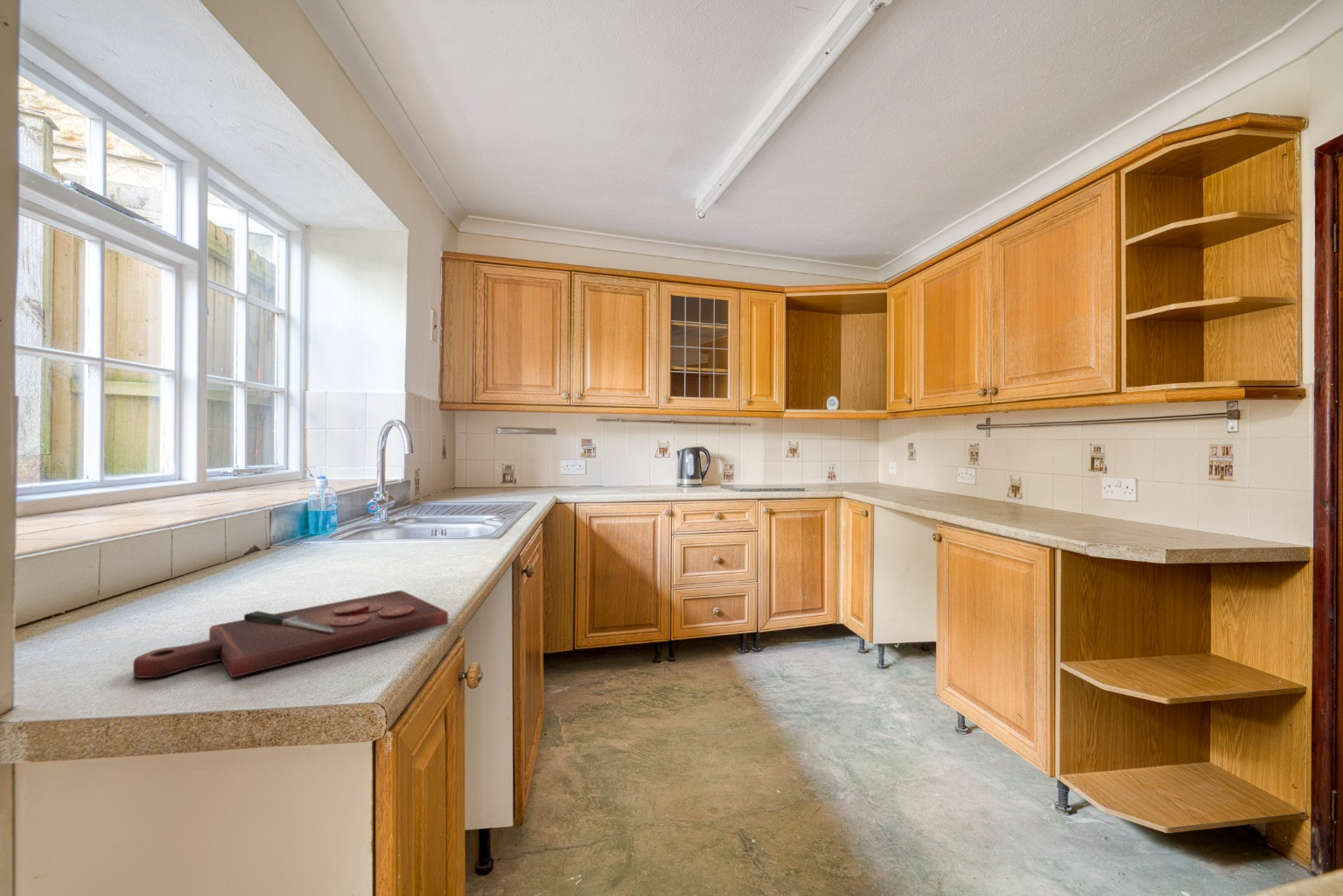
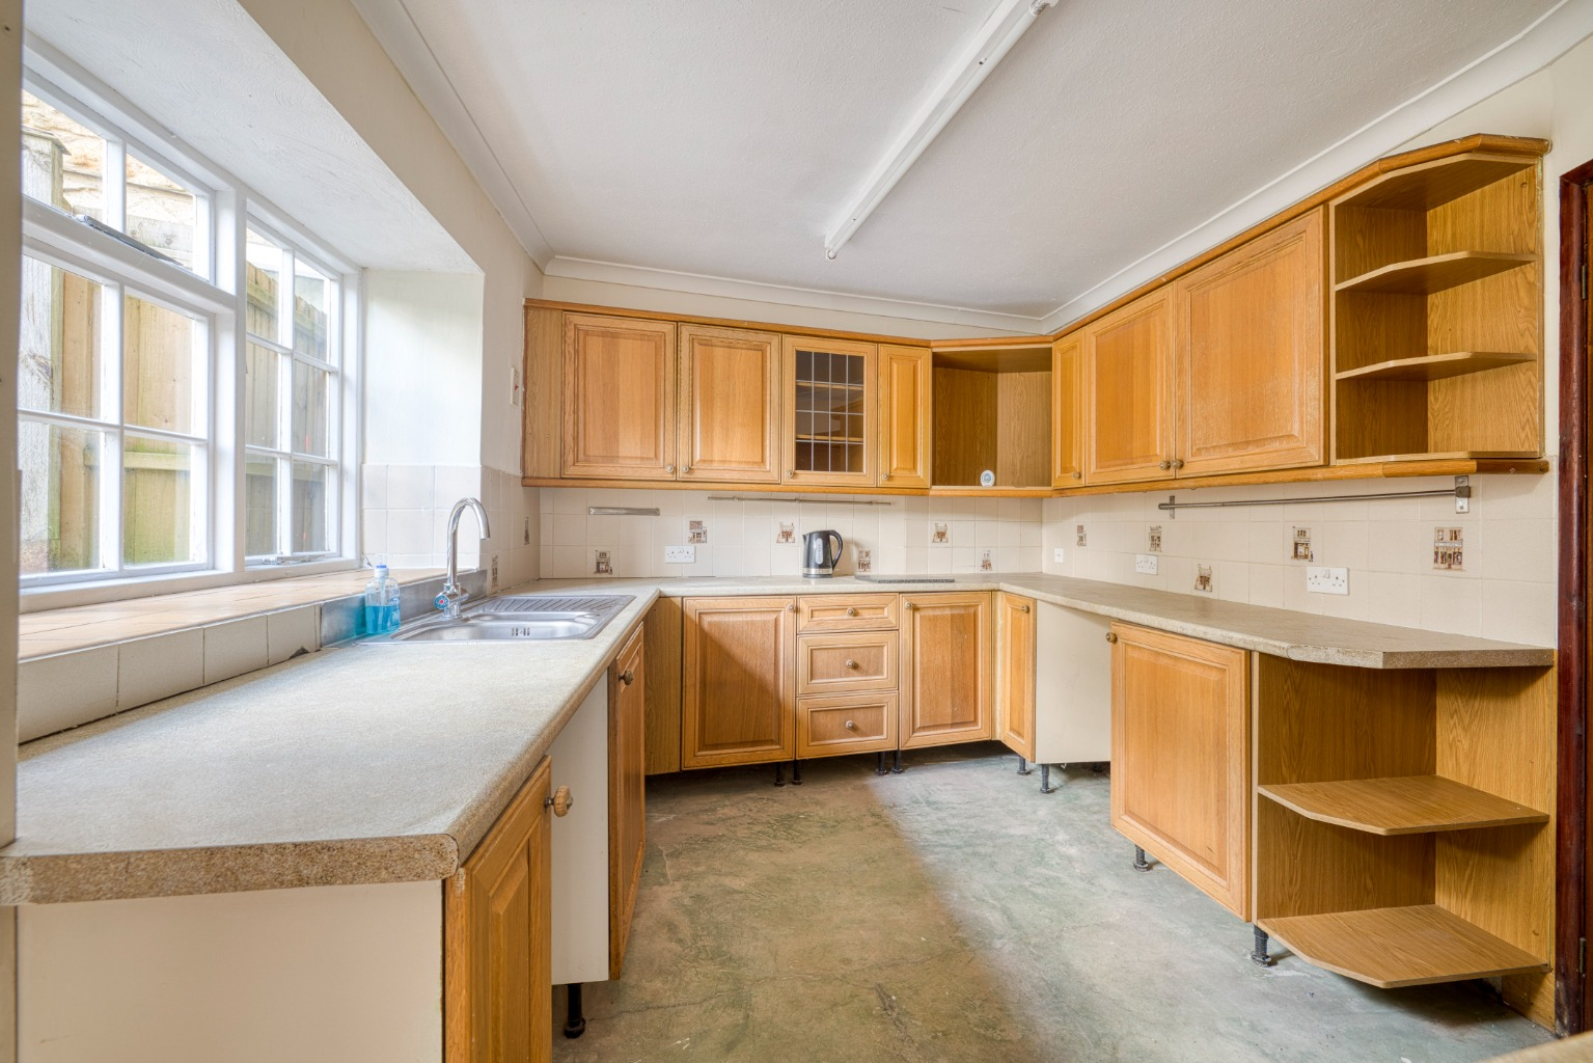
- cutting board (324, 625)
